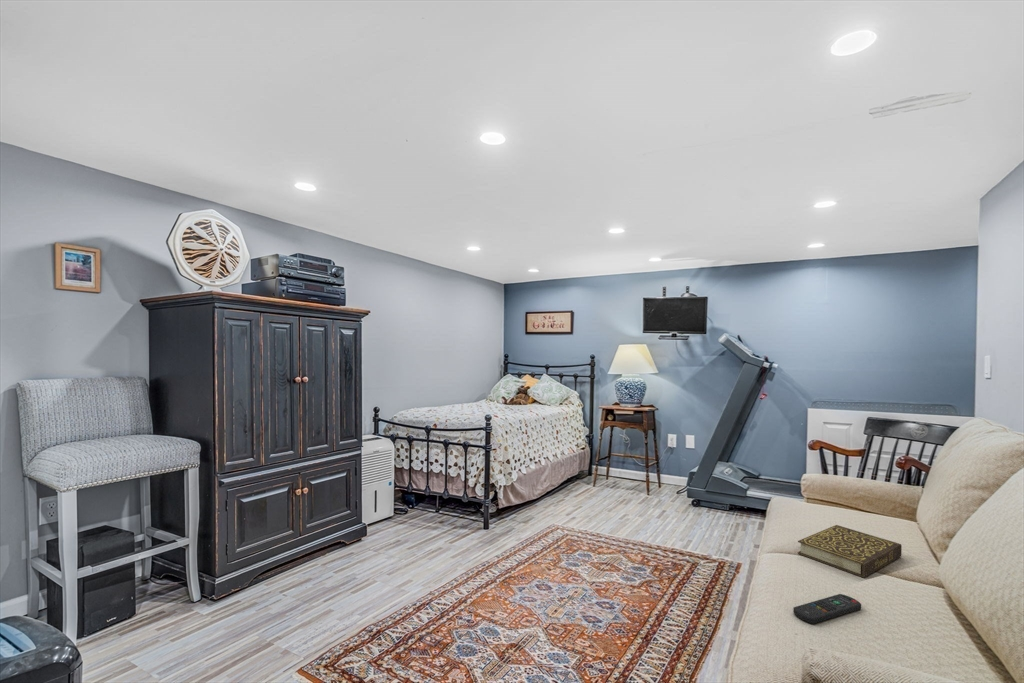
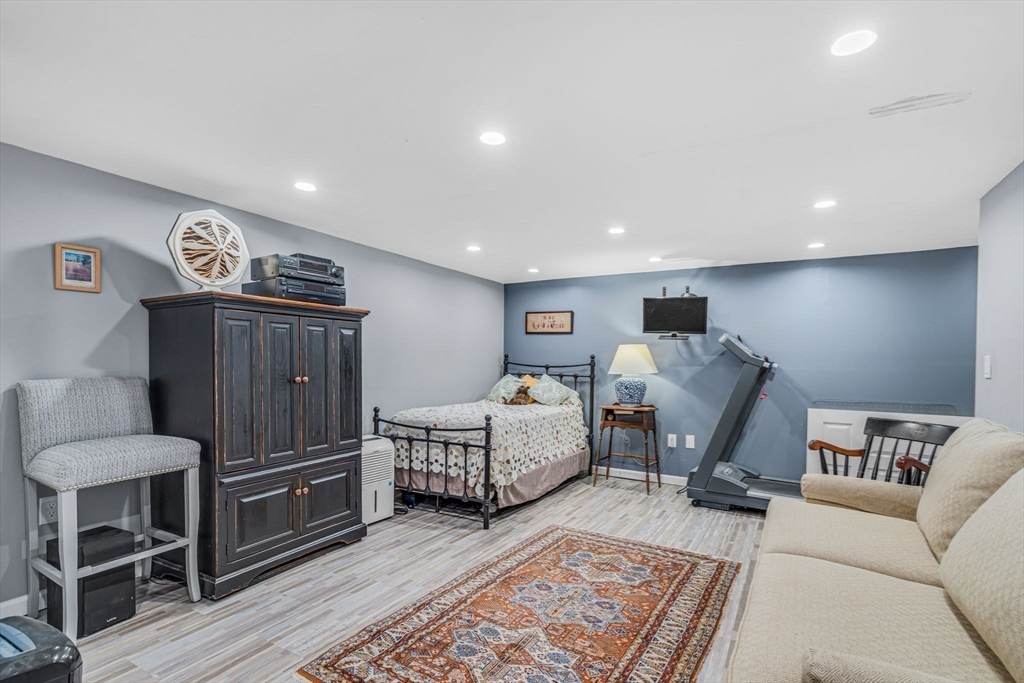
- remote control (827, 607)
- book (849, 547)
